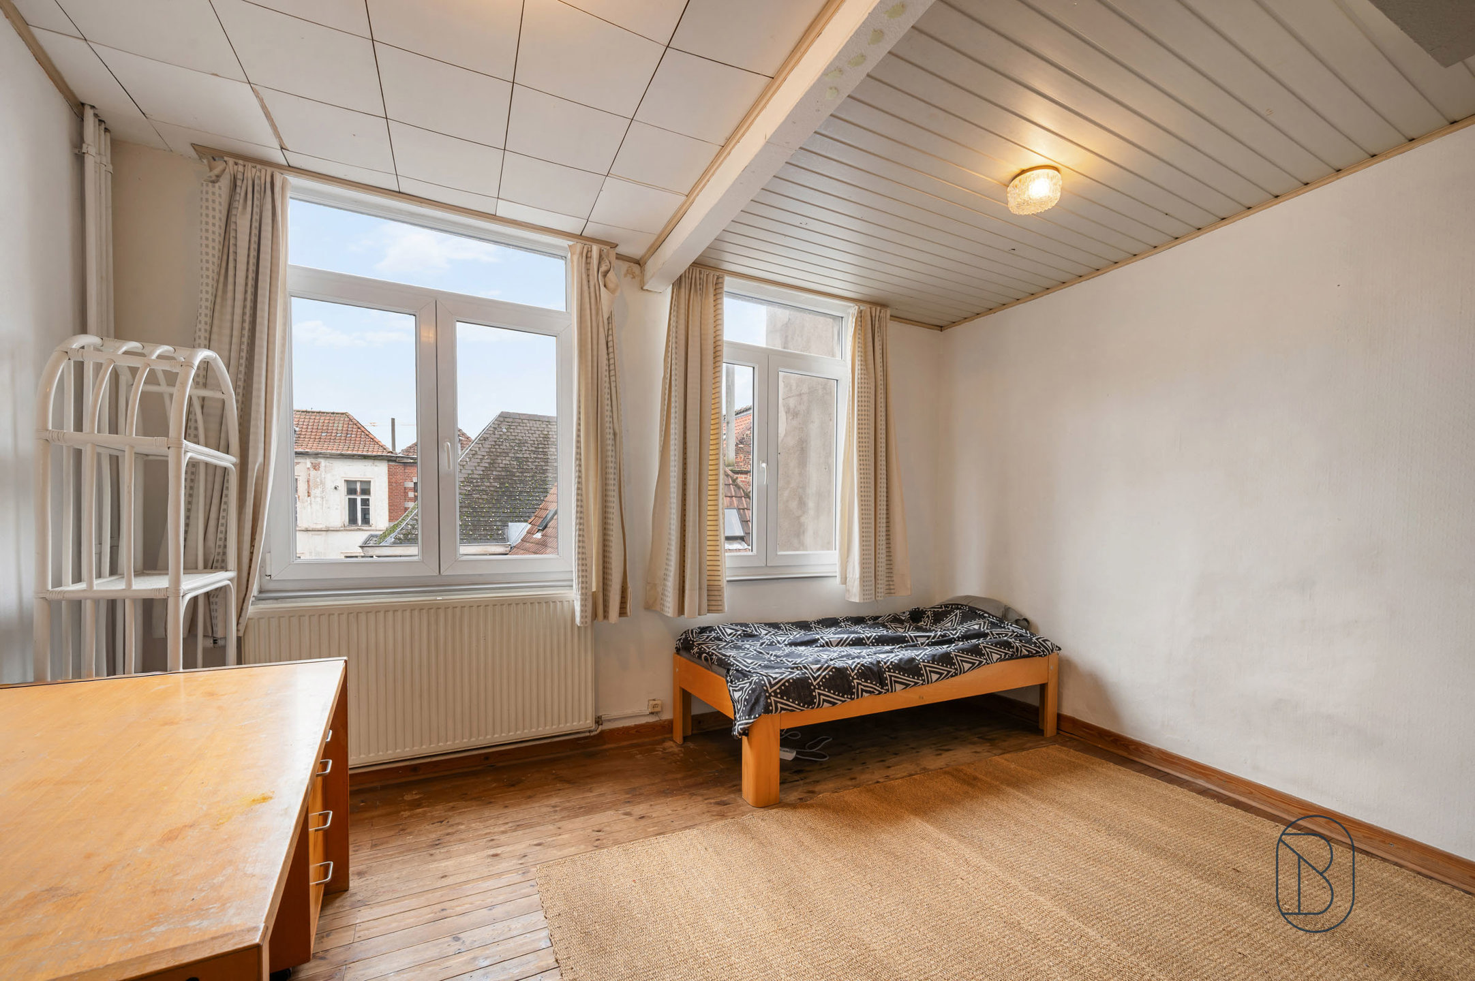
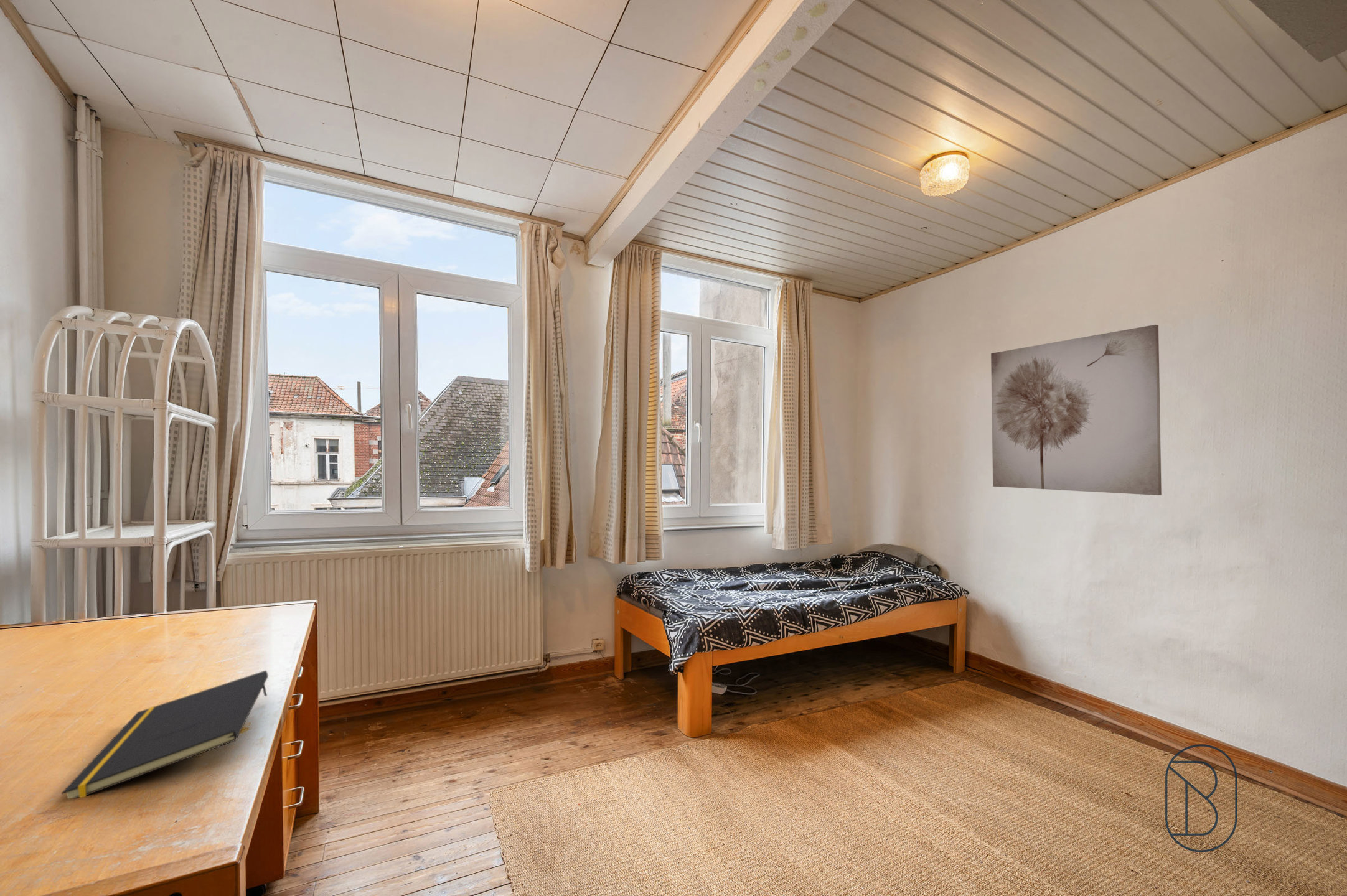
+ wall art (1066, 415)
+ notepad (183, 725)
